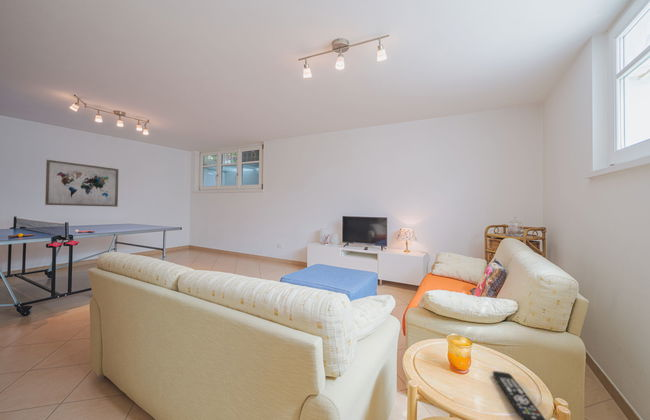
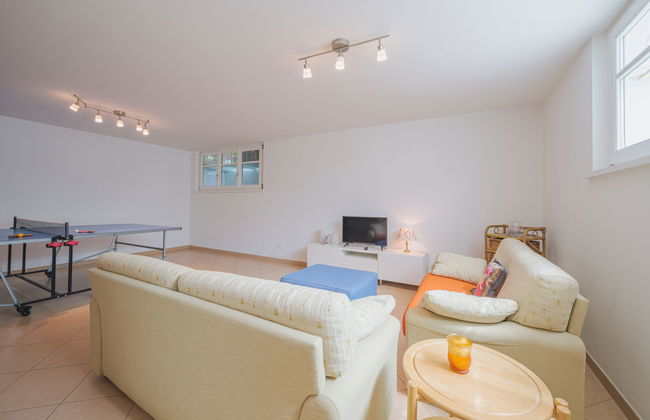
- remote control (516, 396)
- wall art (85, 185)
